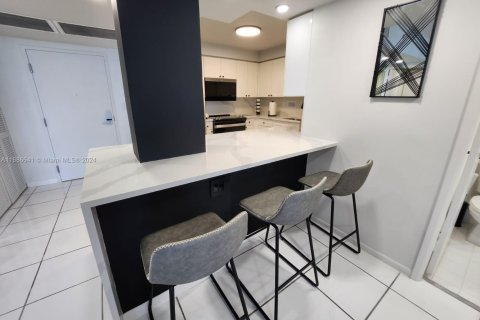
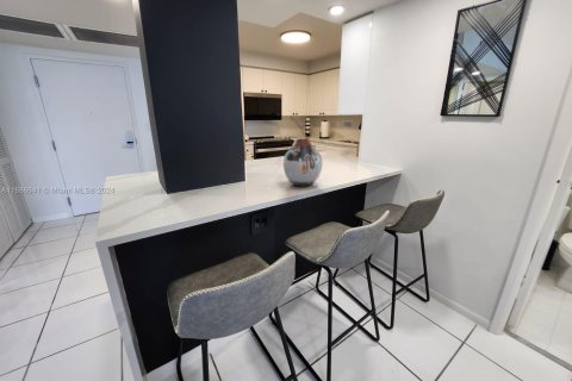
+ vase (301, 162)
